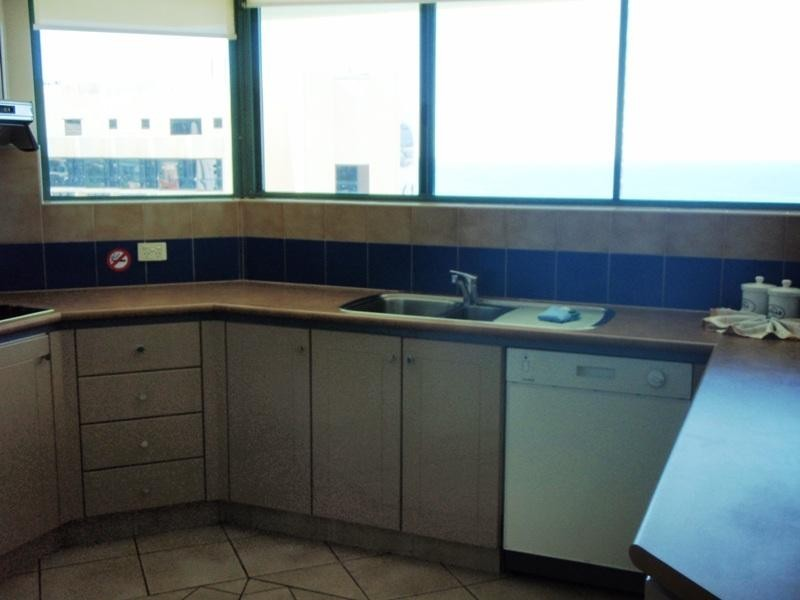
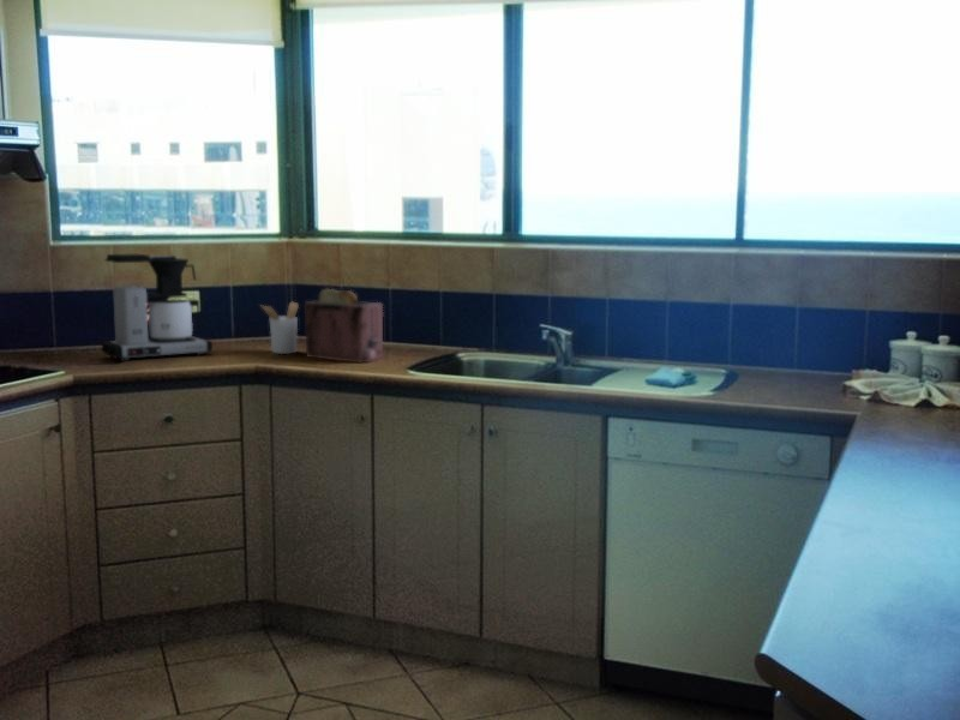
+ toaster (347, 324)
+ coffee maker (155, 305)
+ utensil holder (278, 326)
